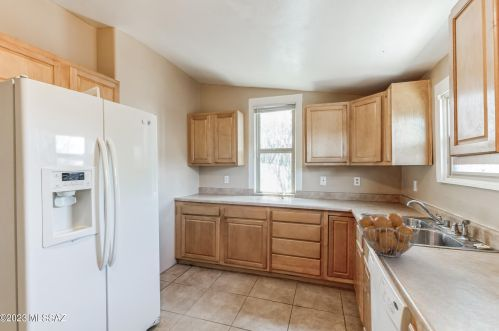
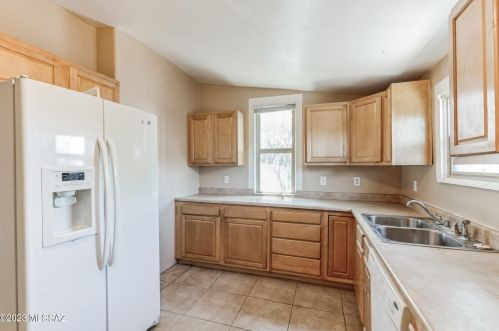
- fruit basket (387, 233)
